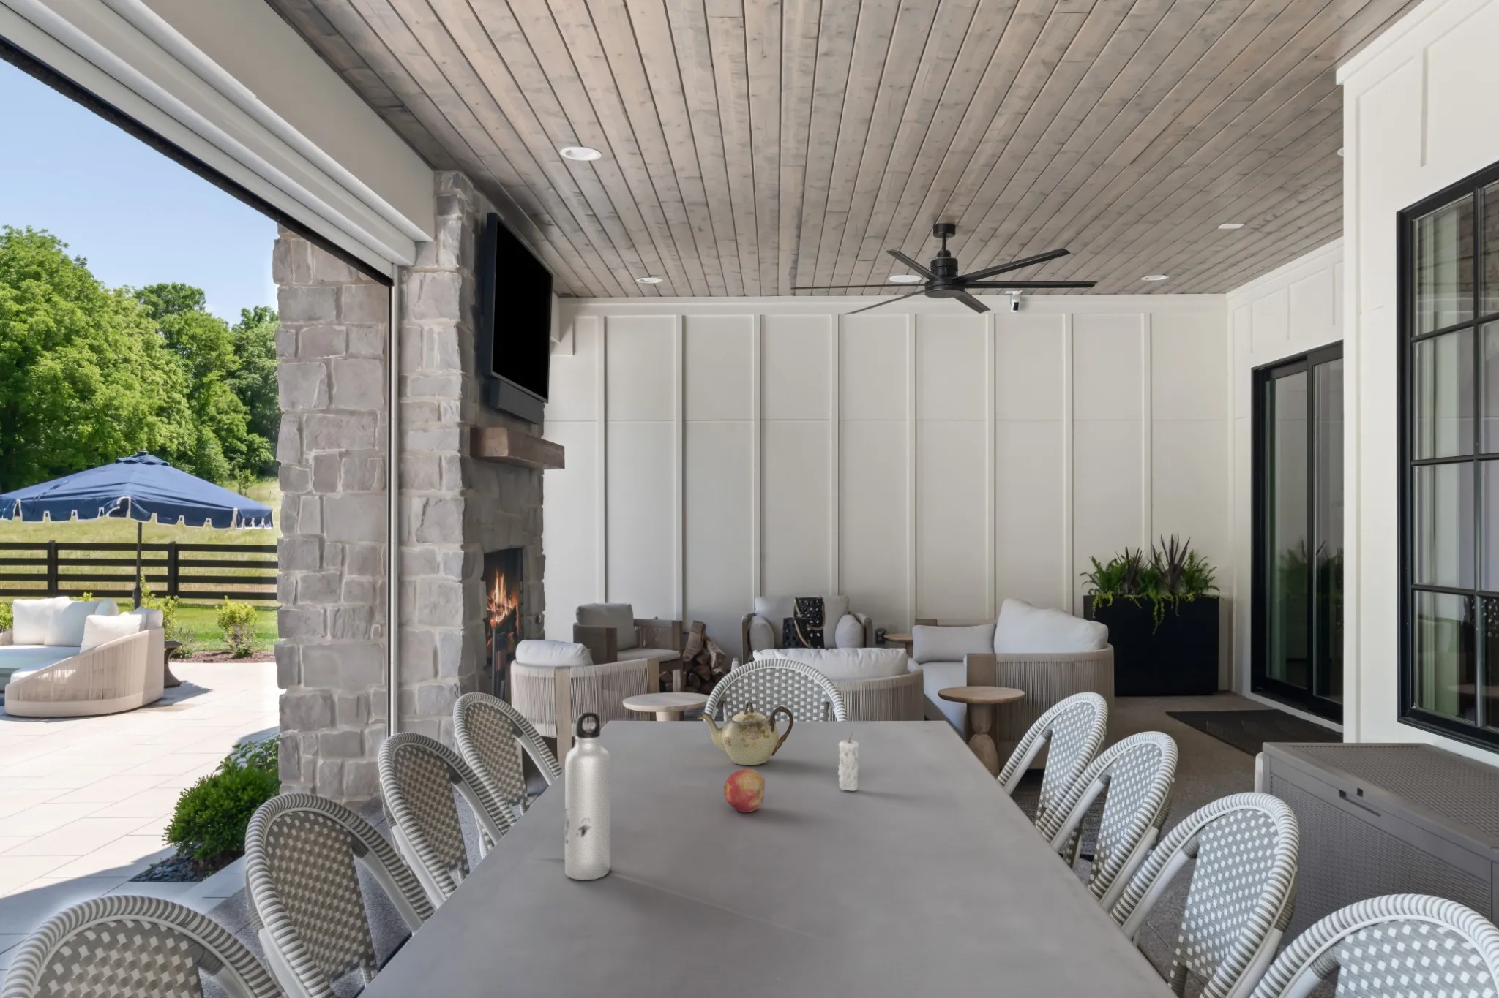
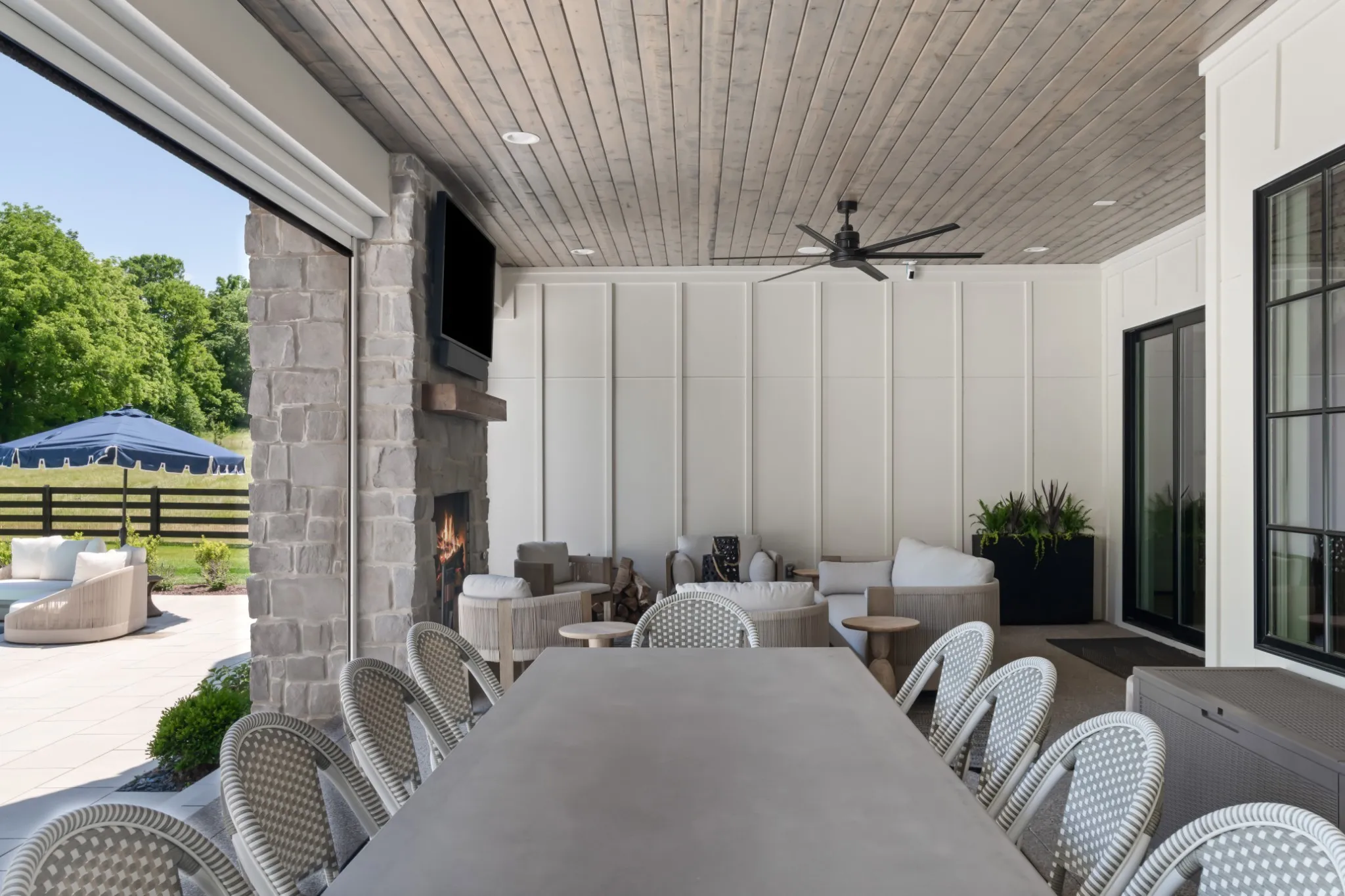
- teapot (744, 731)
- fruit (744, 791)
- water bottle (587, 793)
- candle (848, 760)
